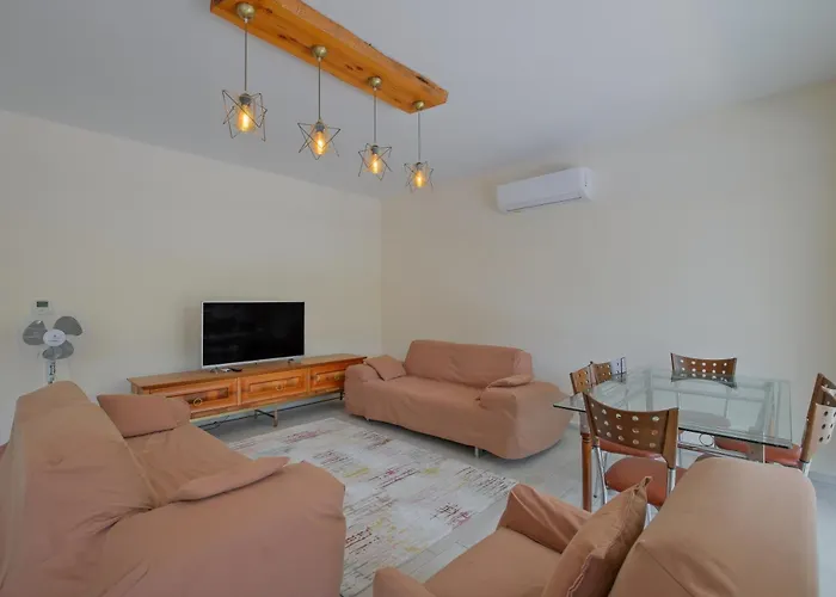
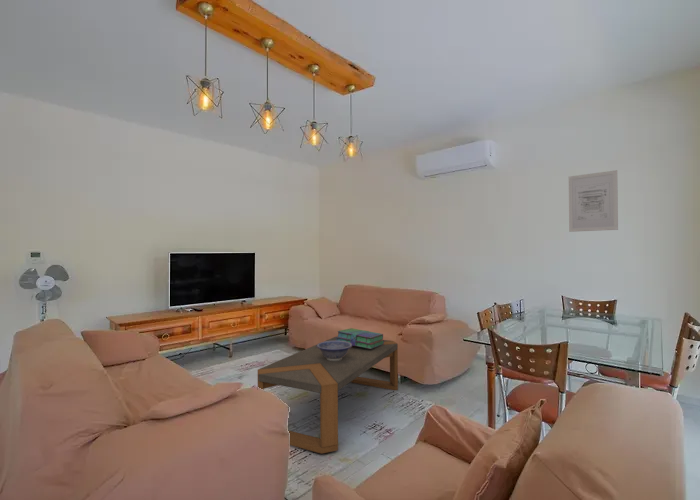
+ stack of books (359, 339)
+ coffee table (336, 381)
+ wall art (592, 202)
+ decorative bowl (334, 351)
